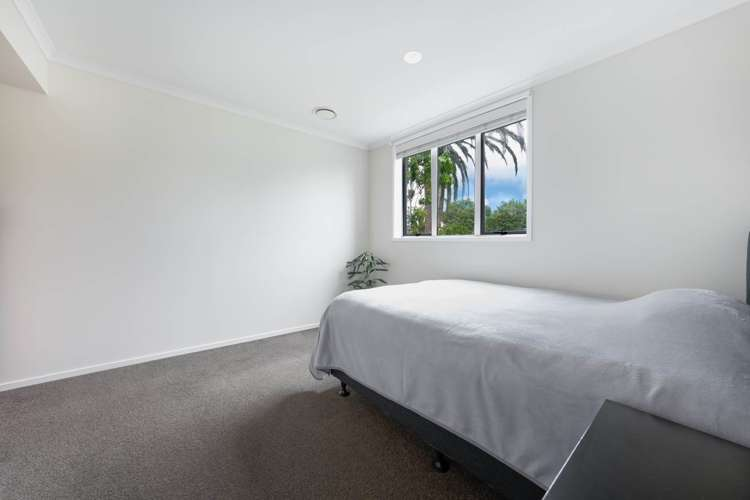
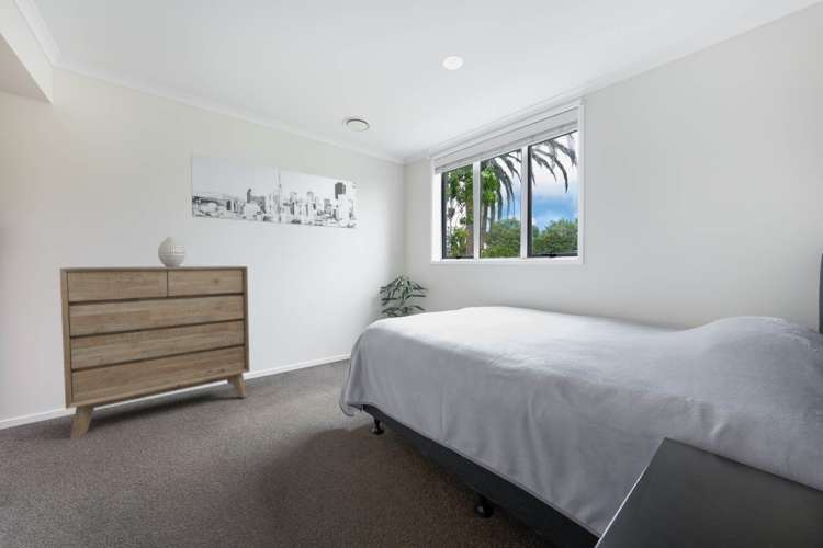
+ wall art (285, 196)
+ dresser (167, 335)
+ vase (171, 251)
